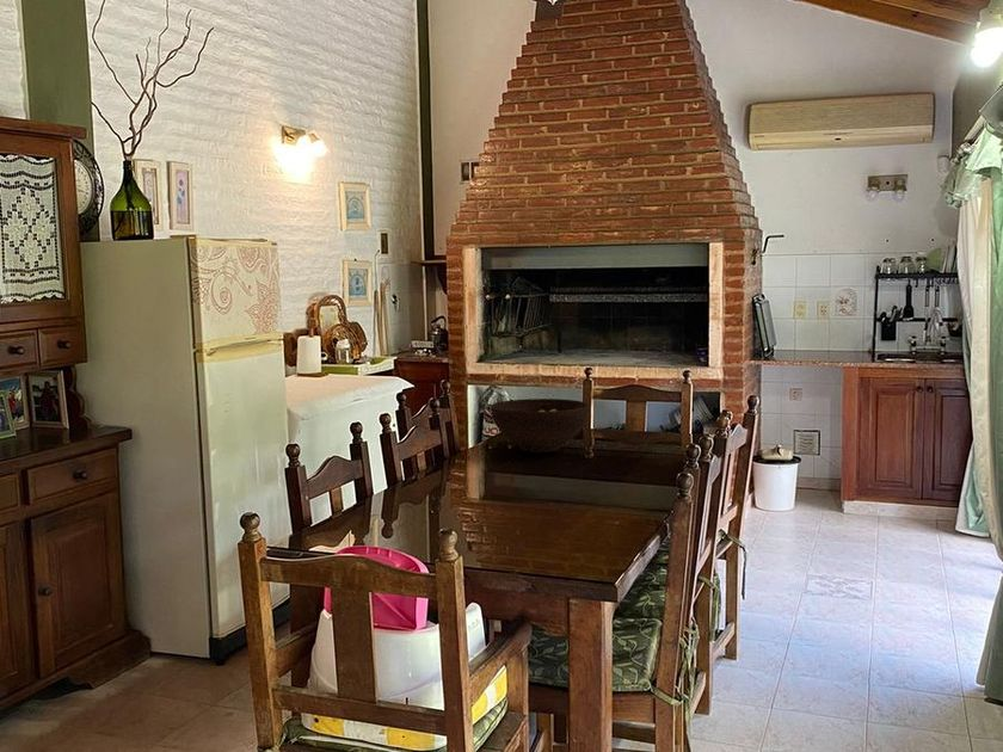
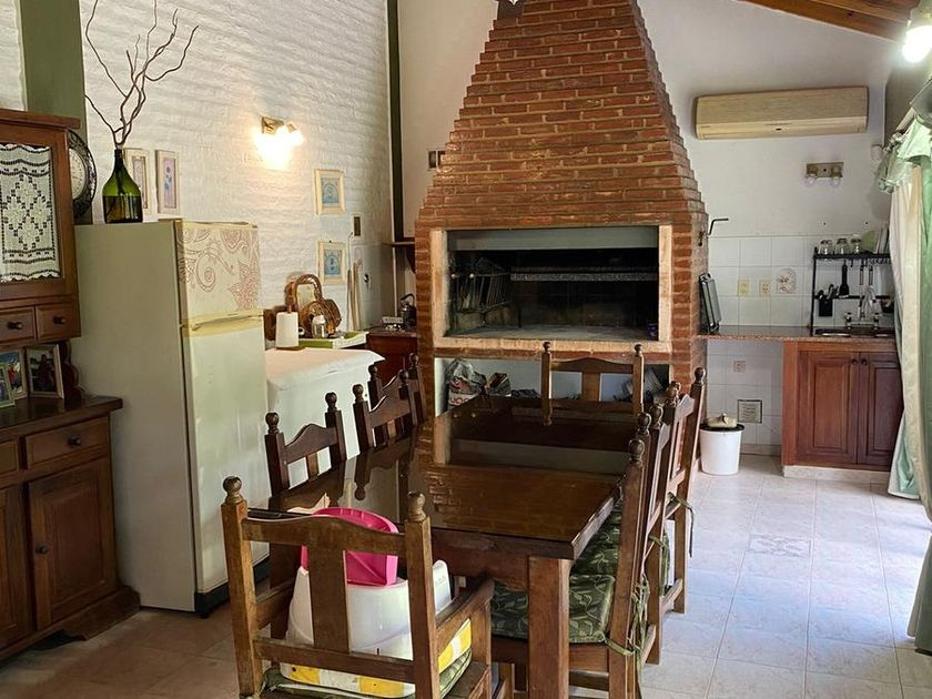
- fruit bowl (540, 427)
